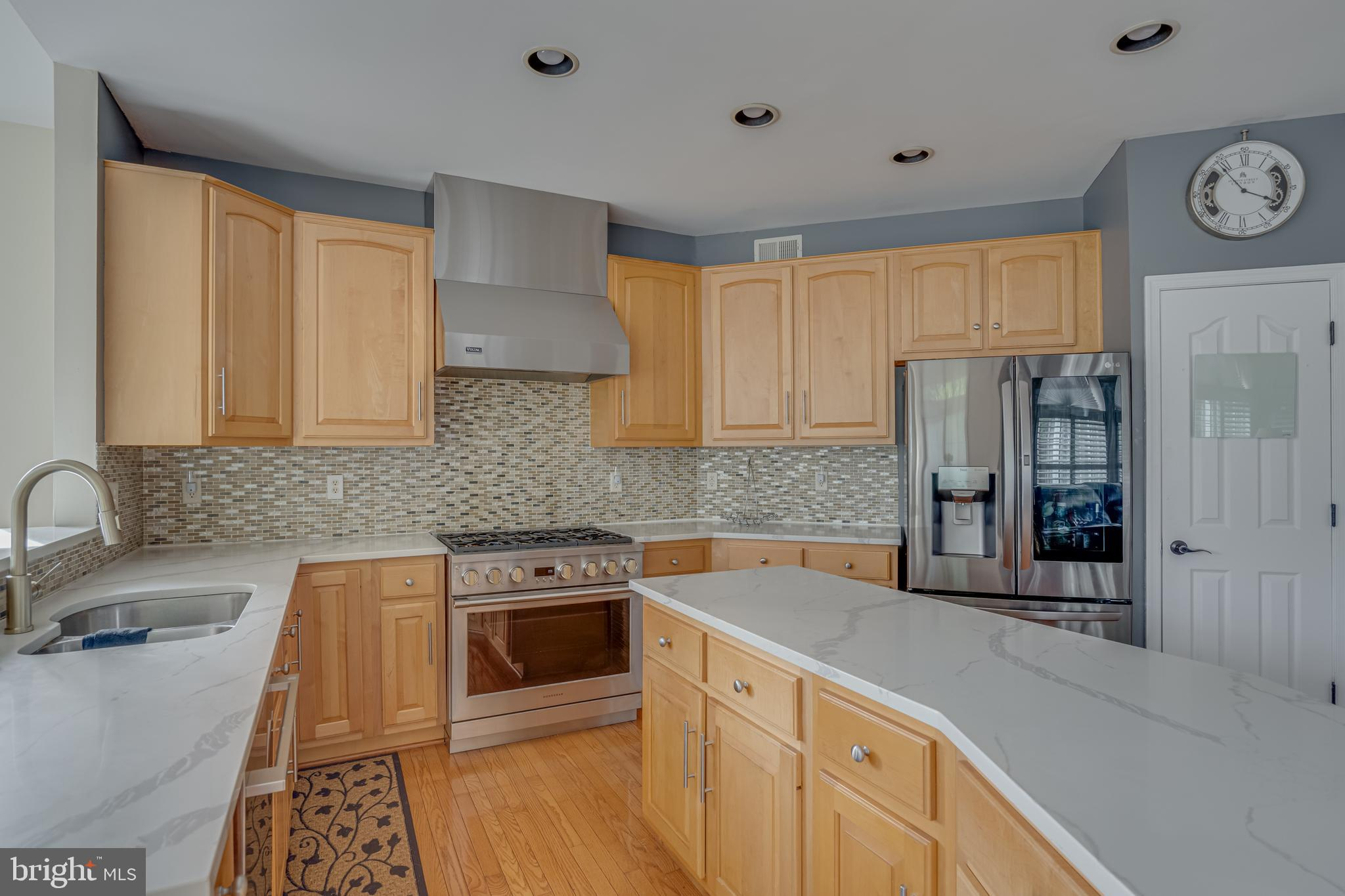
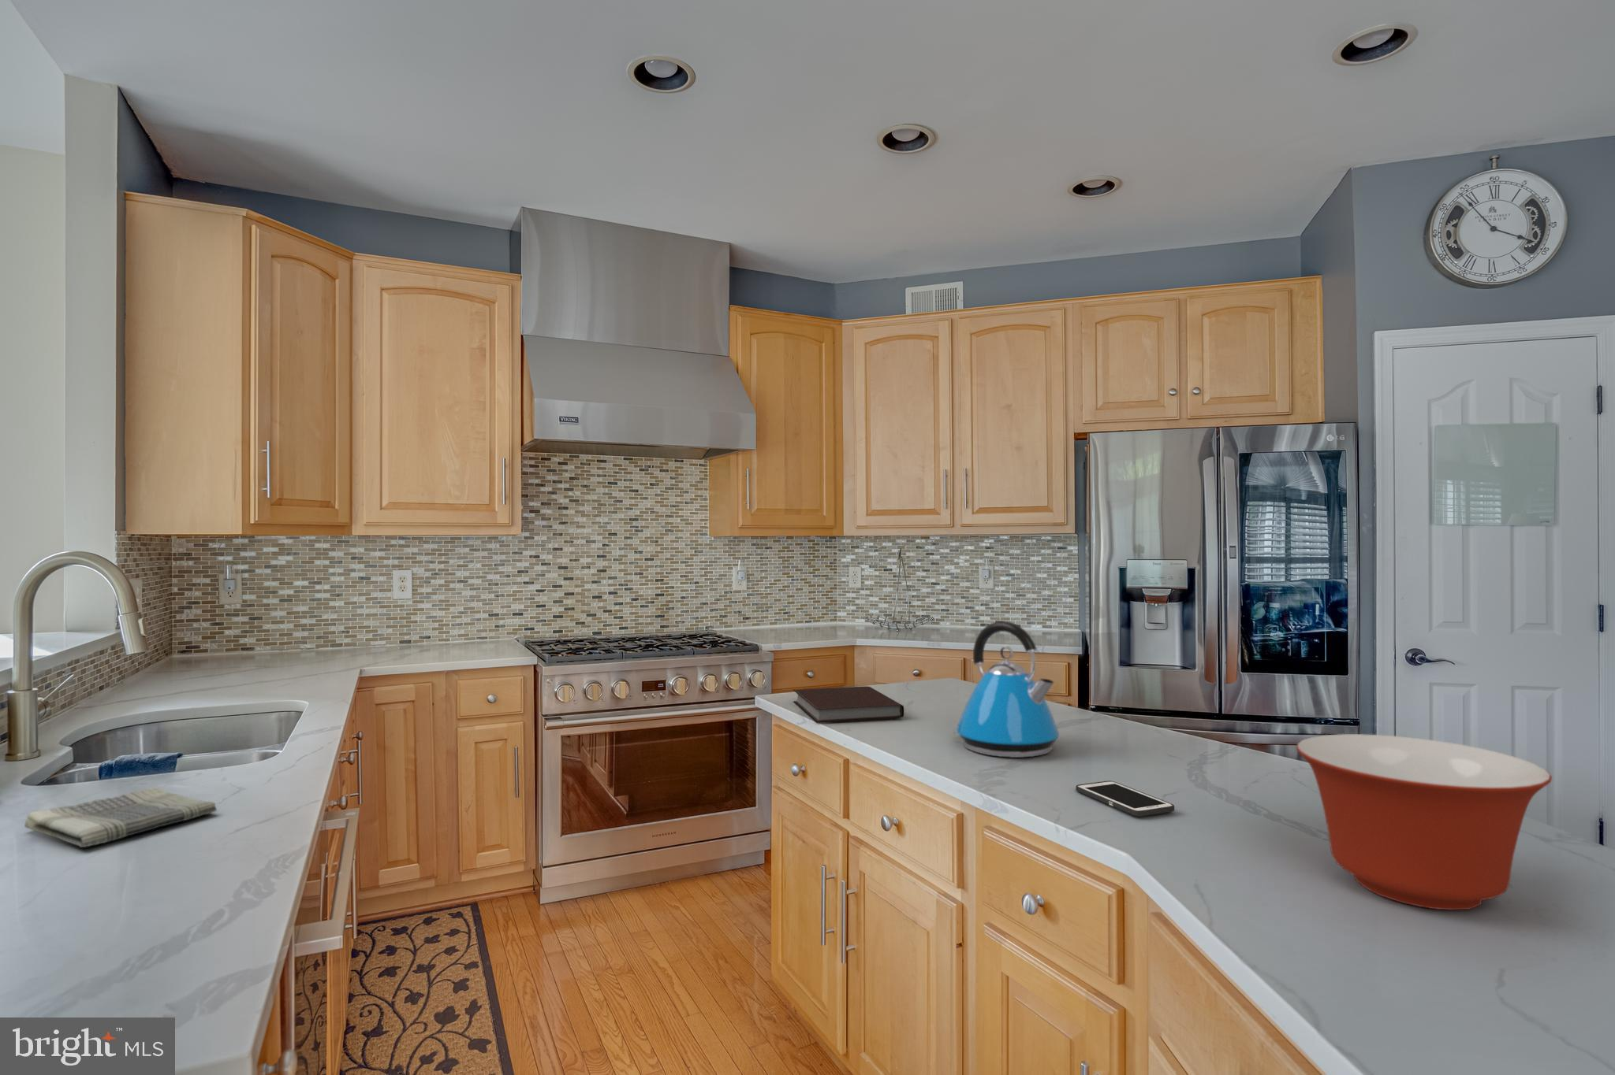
+ dish towel (121, 811)
+ cell phone (1123, 798)
+ mixing bowl (1414, 822)
+ kettle (1003, 683)
+ notebook (845, 703)
